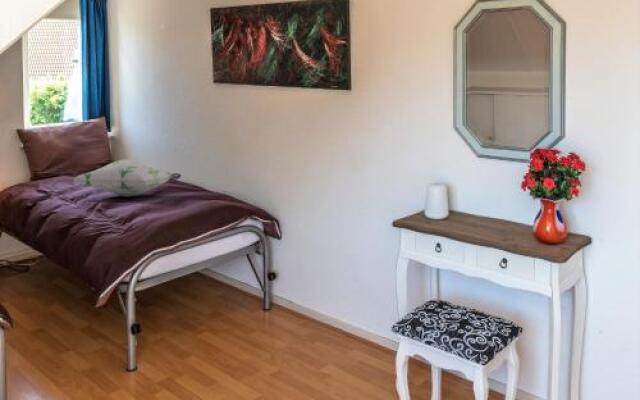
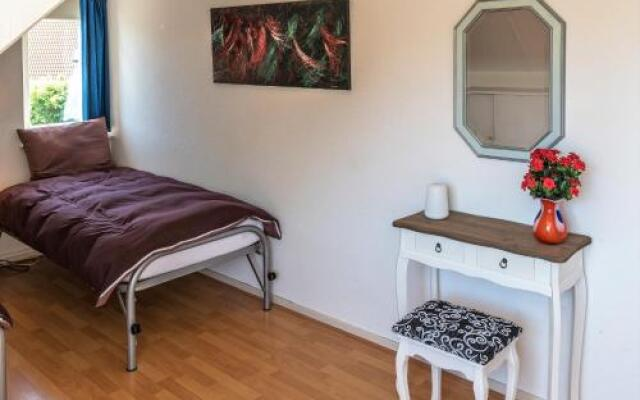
- decorative pillow (129, 177)
